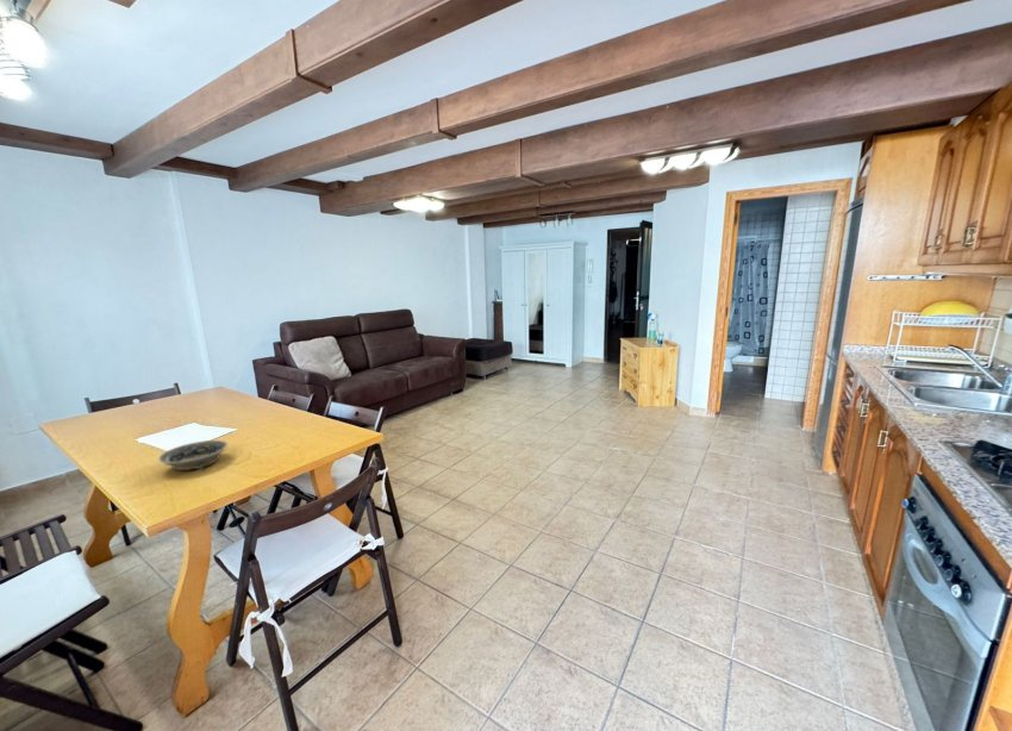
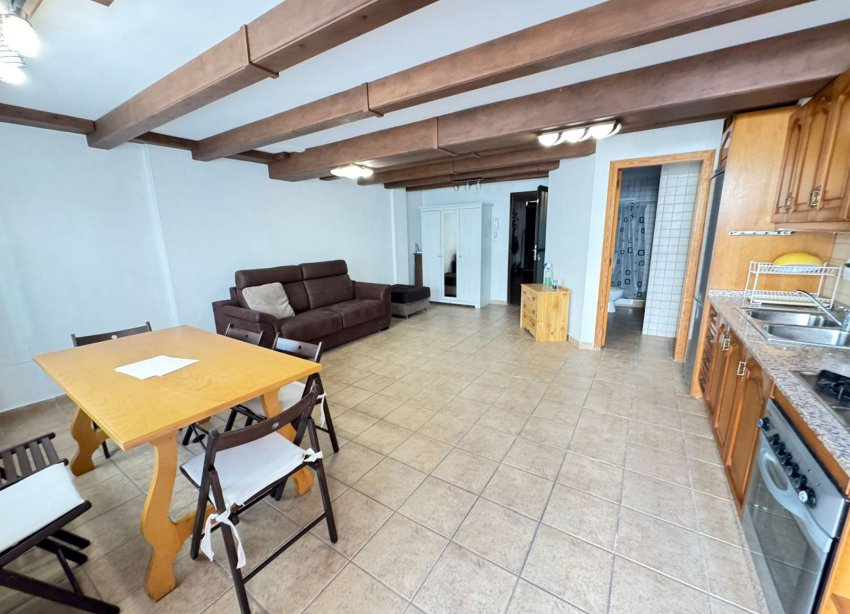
- bowl (195, 457)
